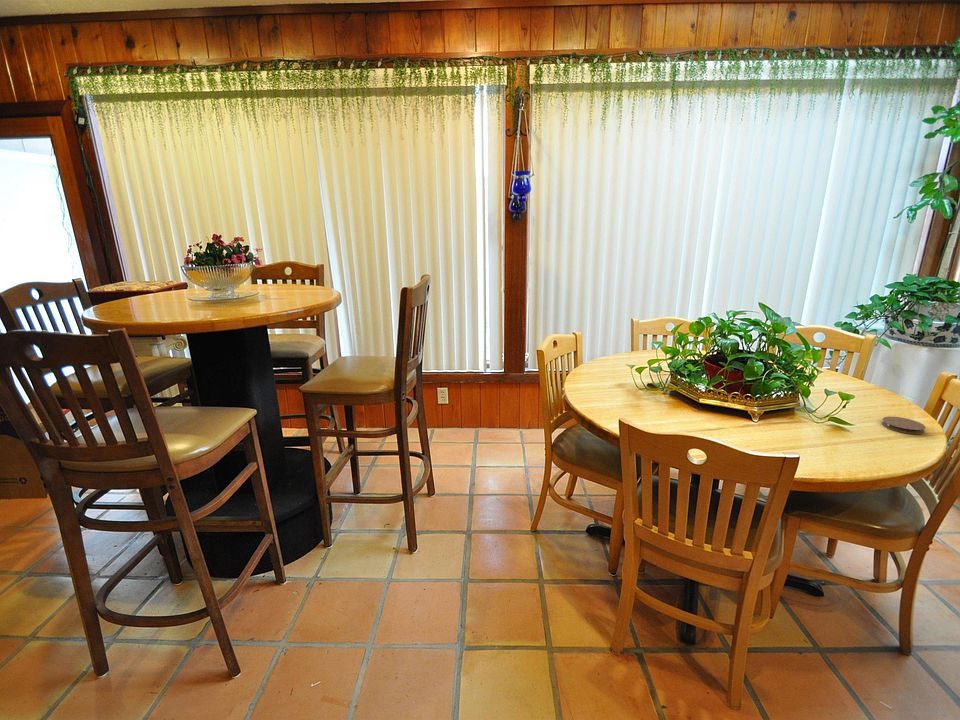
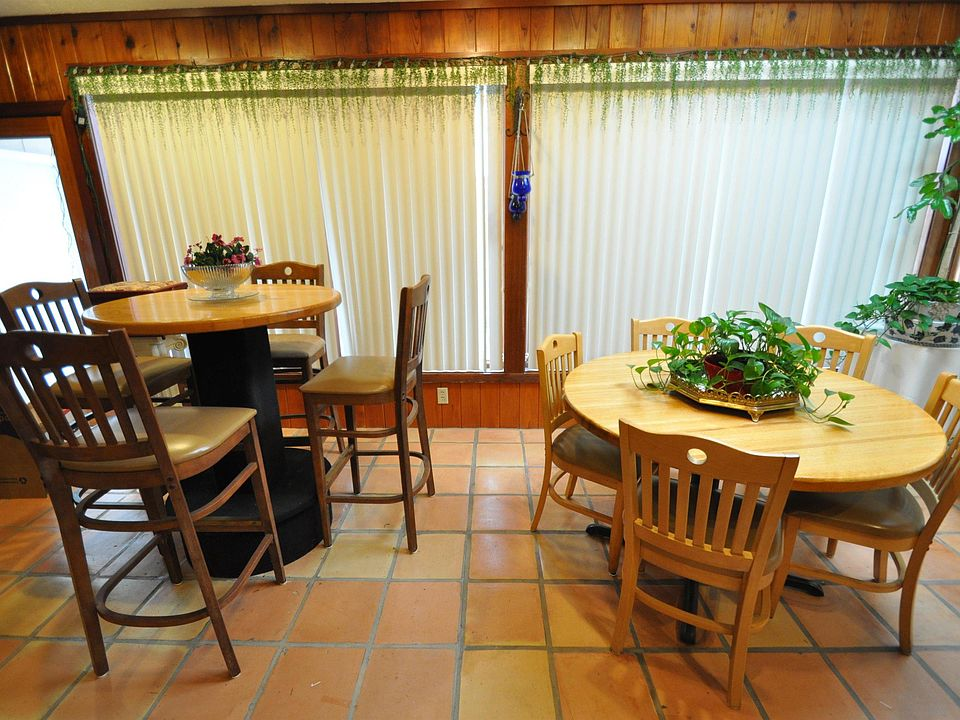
- coaster (903, 424)
